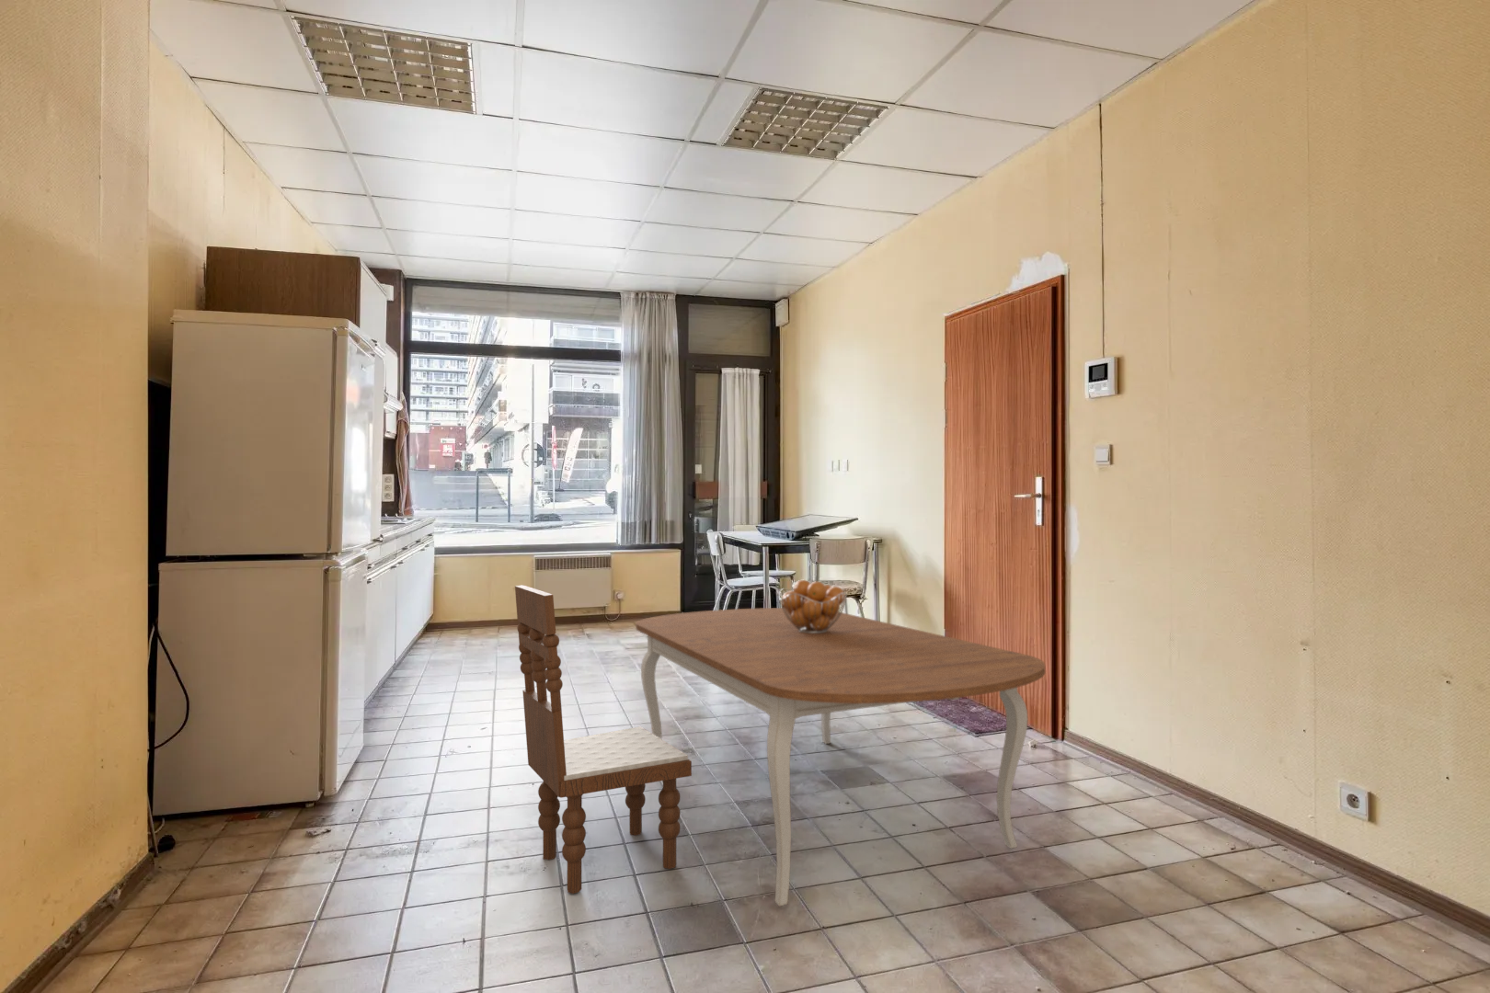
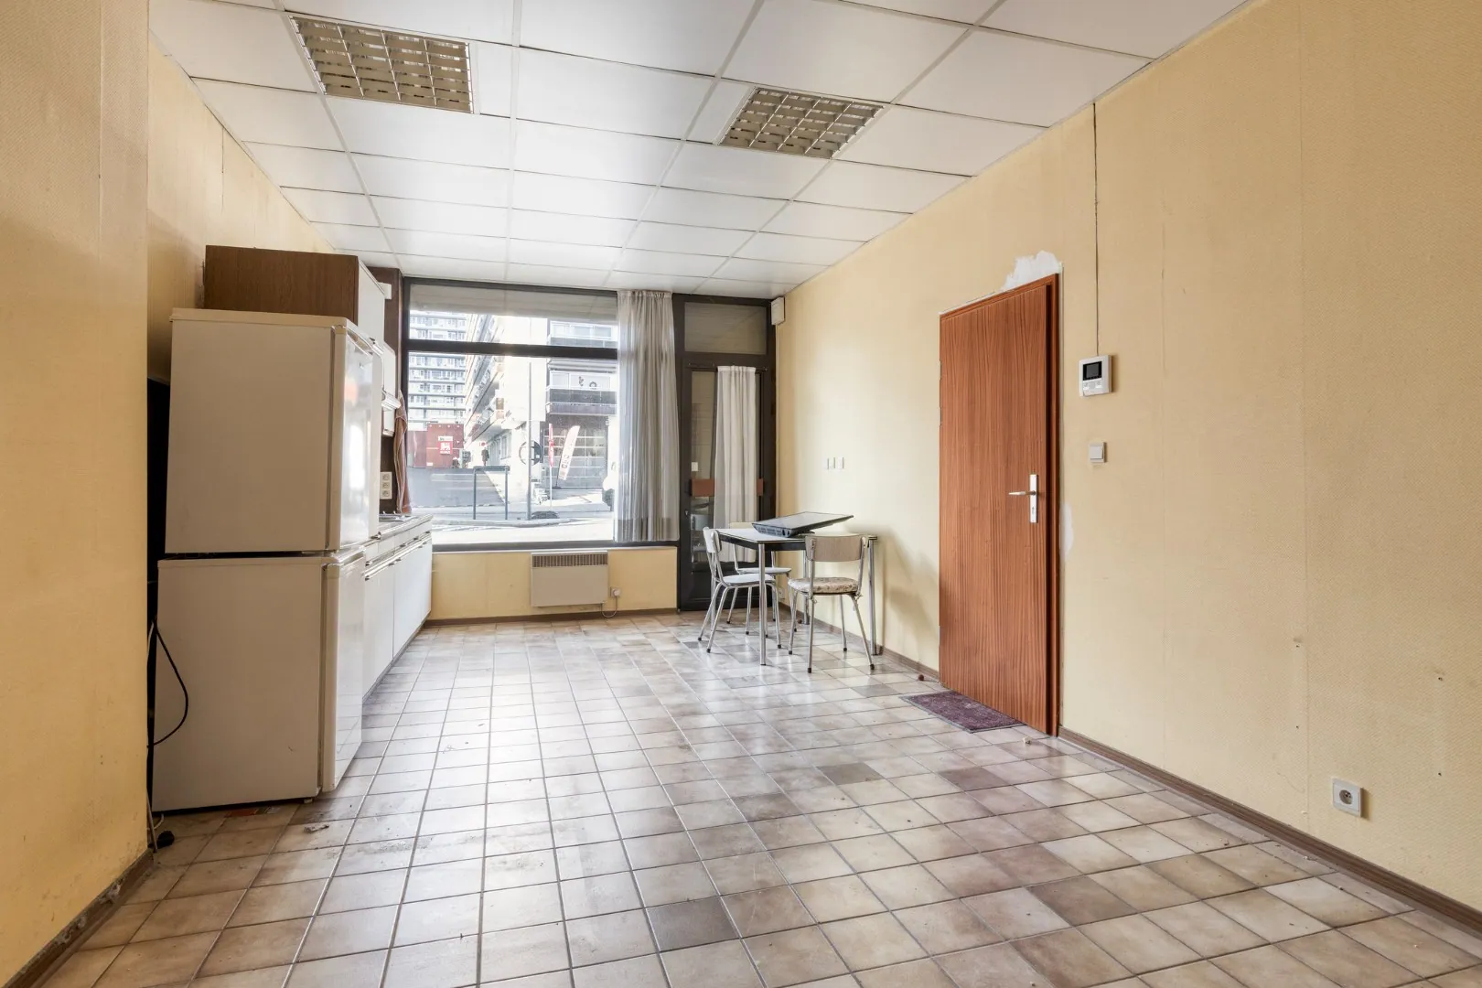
- fruit basket (813, 605)
- dining chair (599, 734)
- dining table (809, 715)
